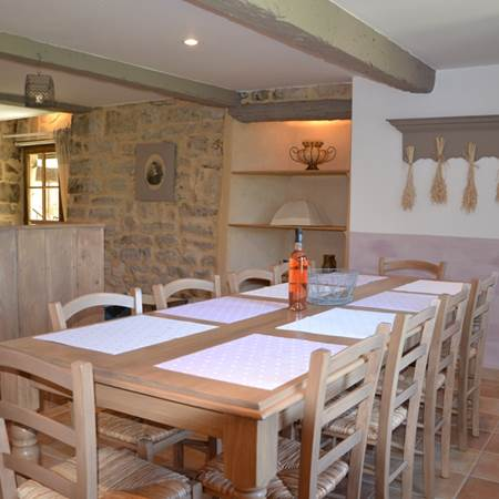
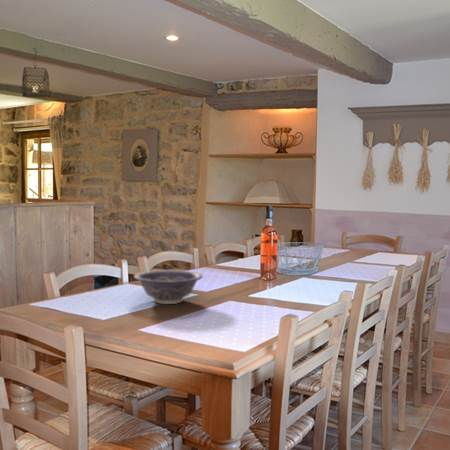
+ decorative bowl (168, 288)
